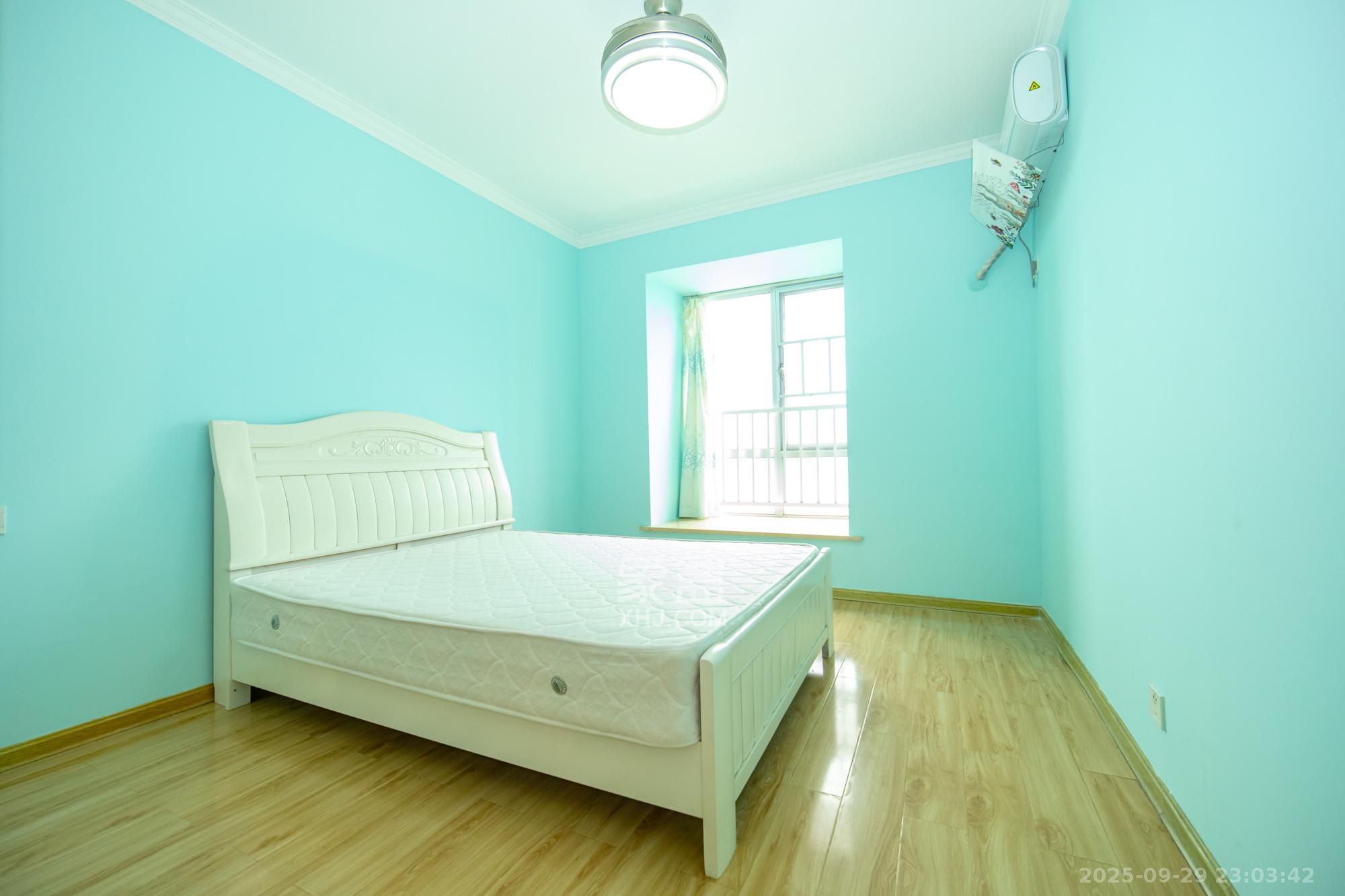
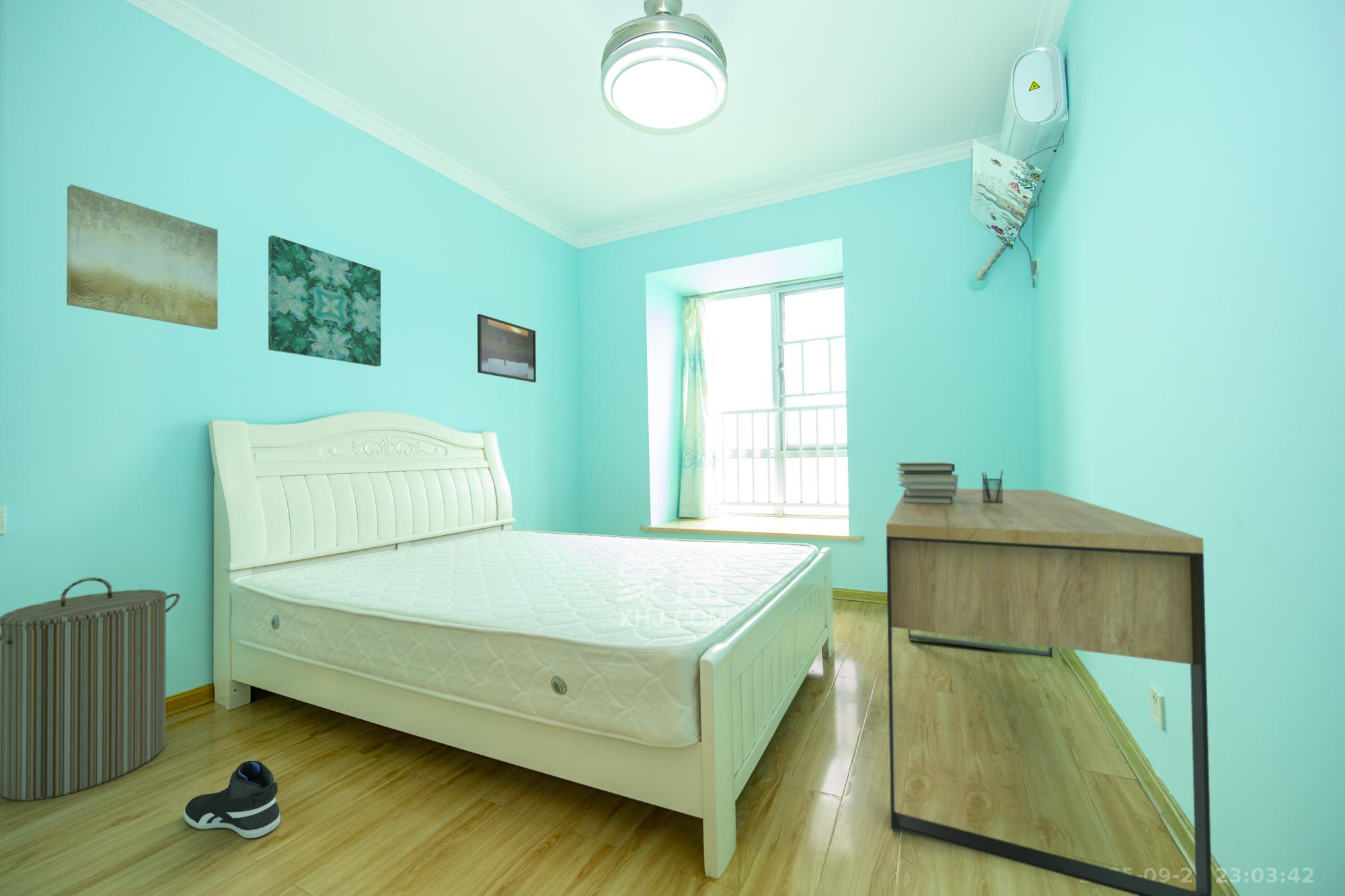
+ sneaker (235, 790)
+ desk (991, 608)
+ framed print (508, 350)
+ pencil holder (993, 485)
+ book stack (925, 481)
+ wall art (329, 307)
+ laundry hamper (89, 671)
+ wall art (149, 263)
